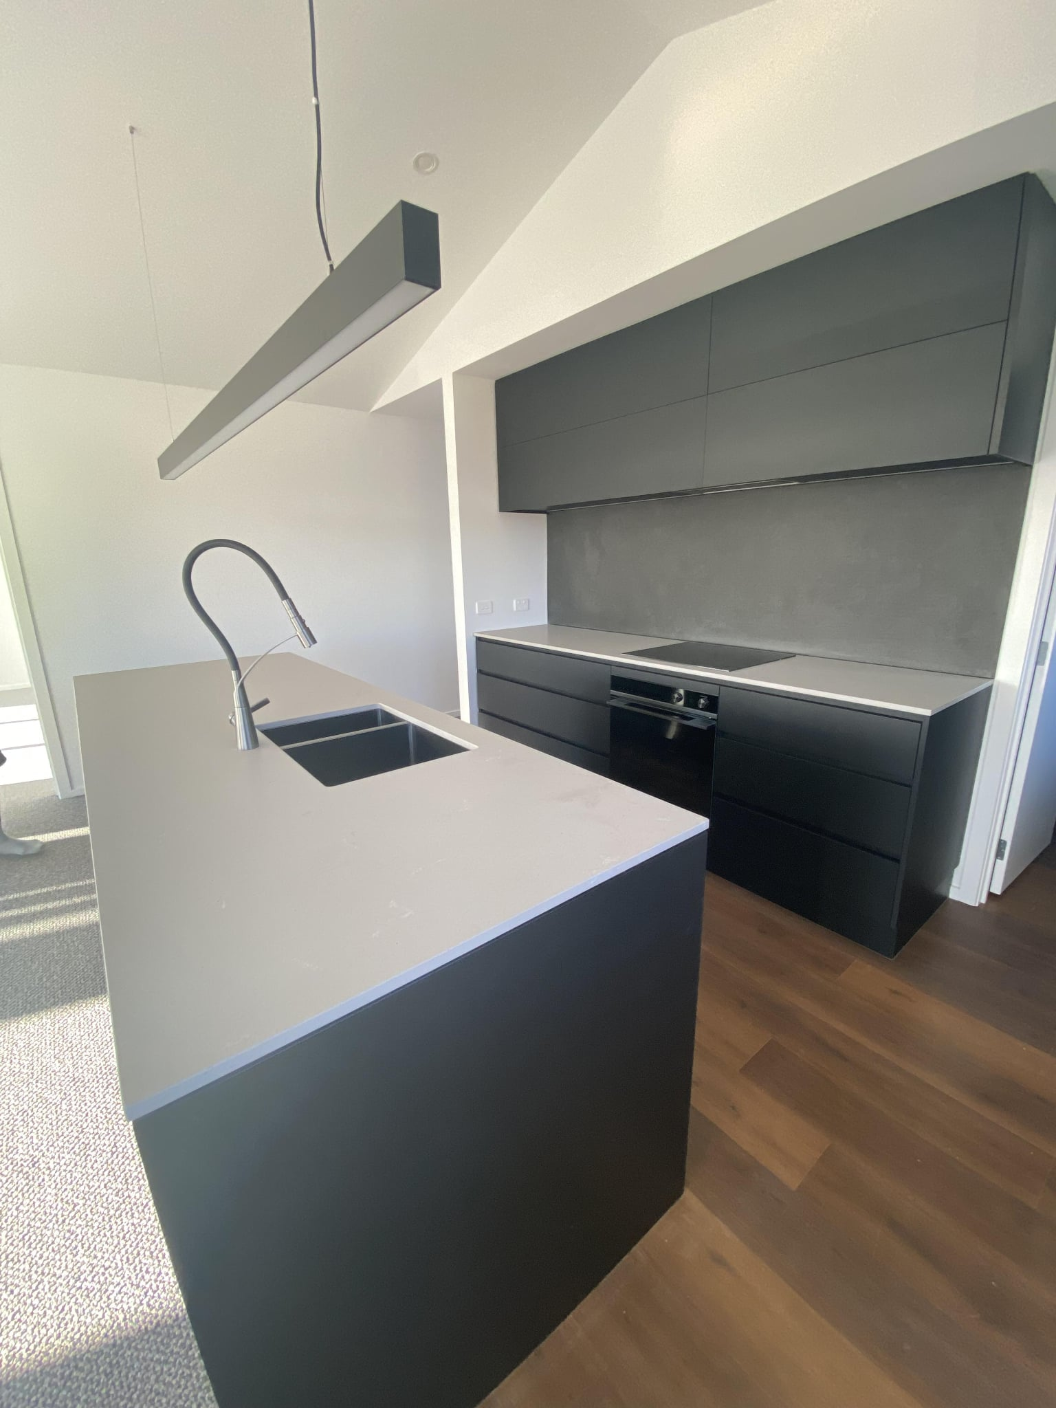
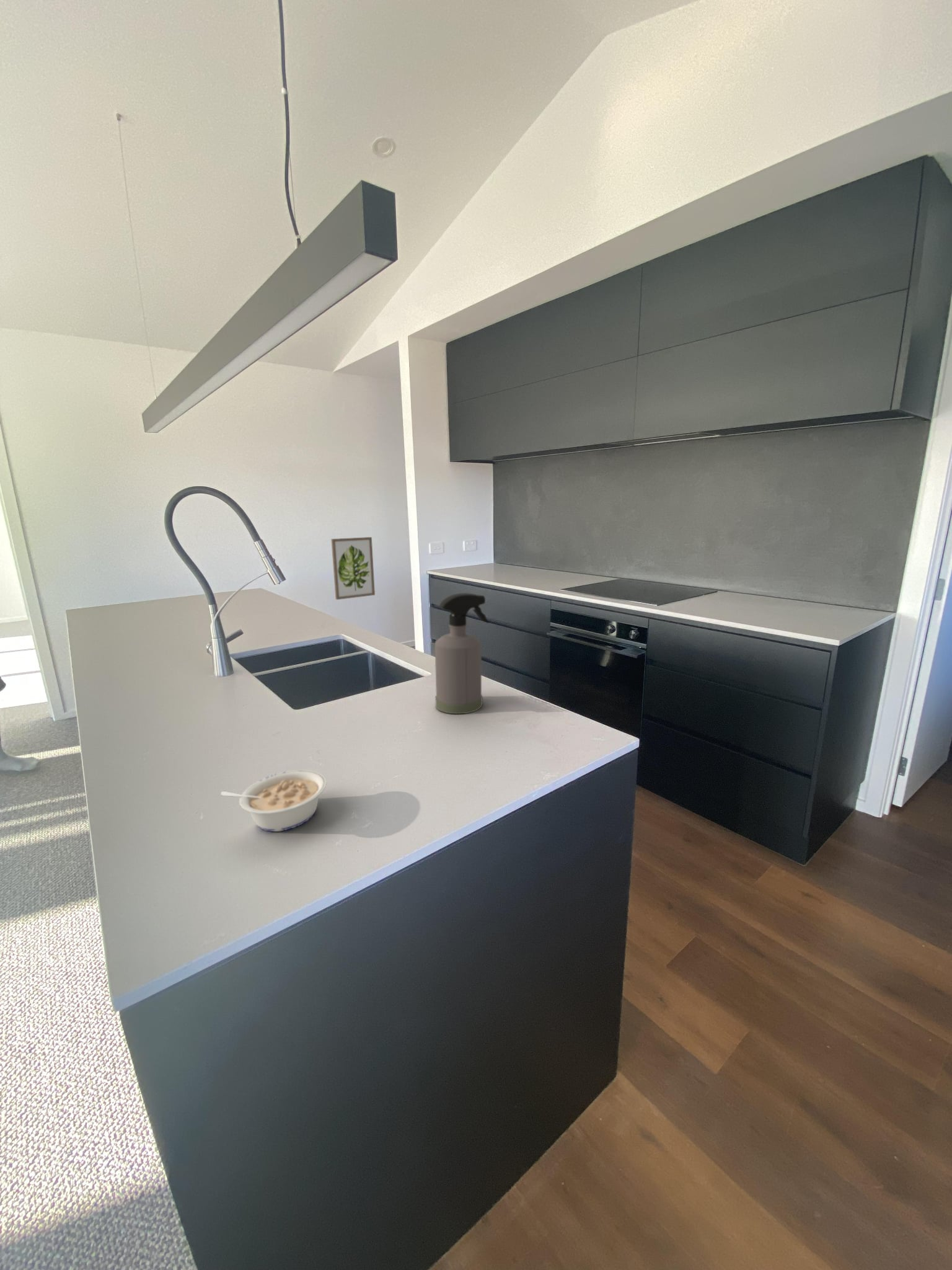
+ spray bottle (462, 651)
+ wall art (353, 567)
+ legume (282, 801)
